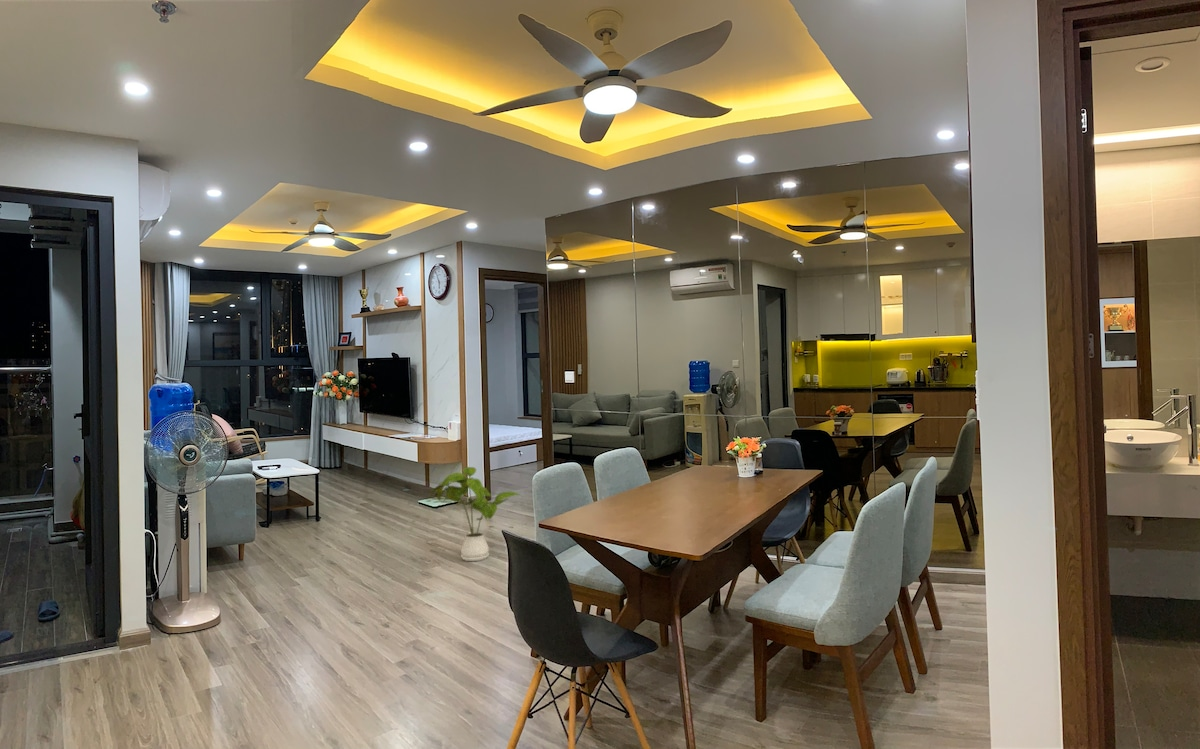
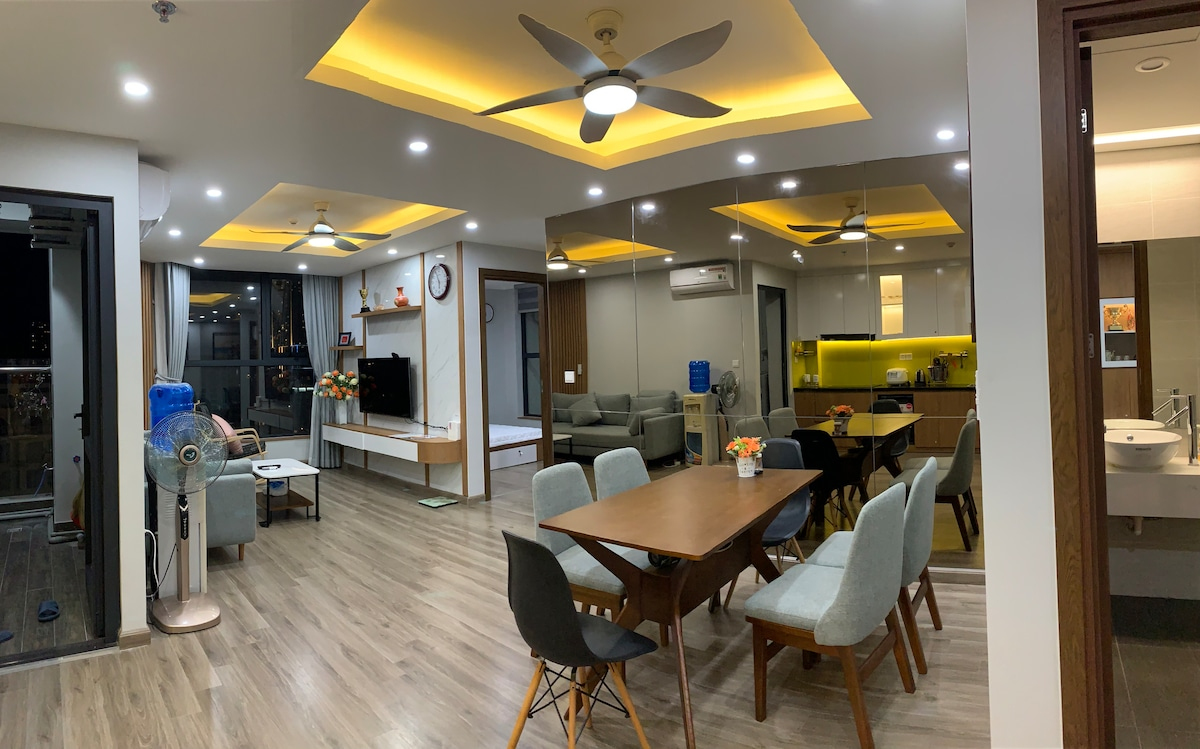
- house plant (472, 515)
